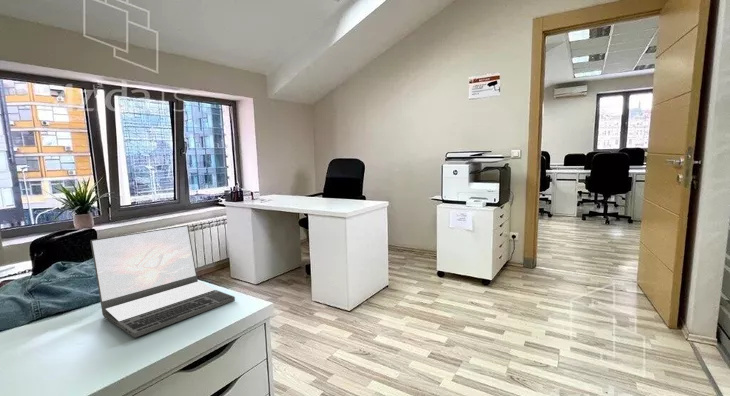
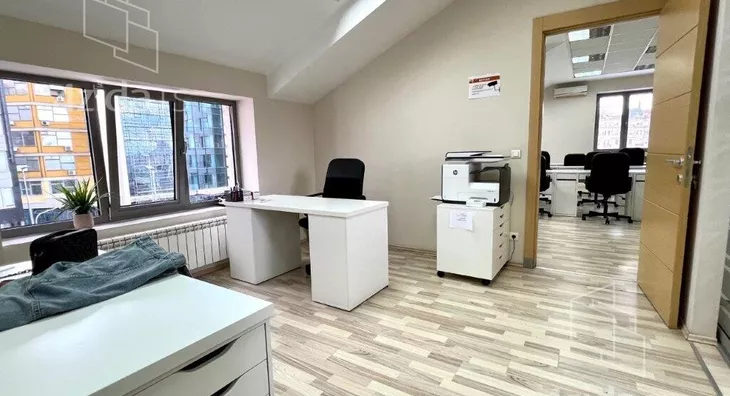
- laptop (165, 271)
